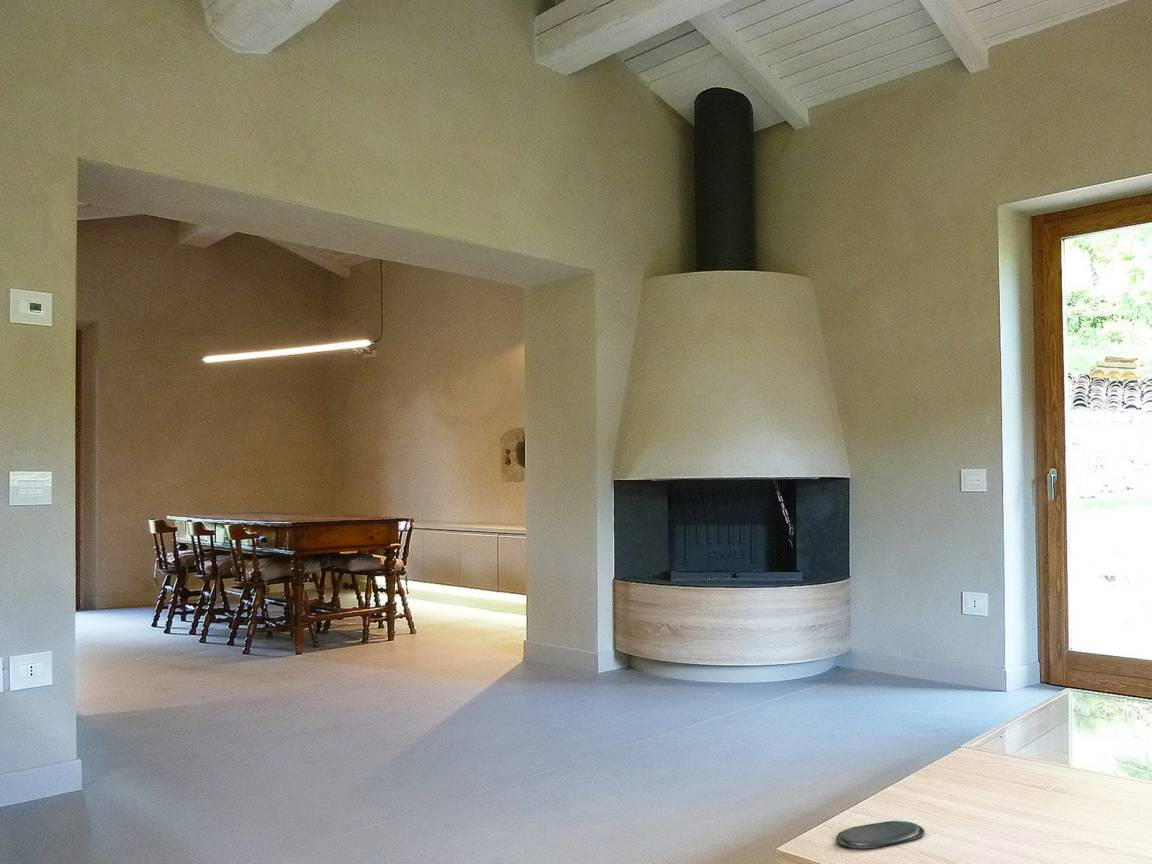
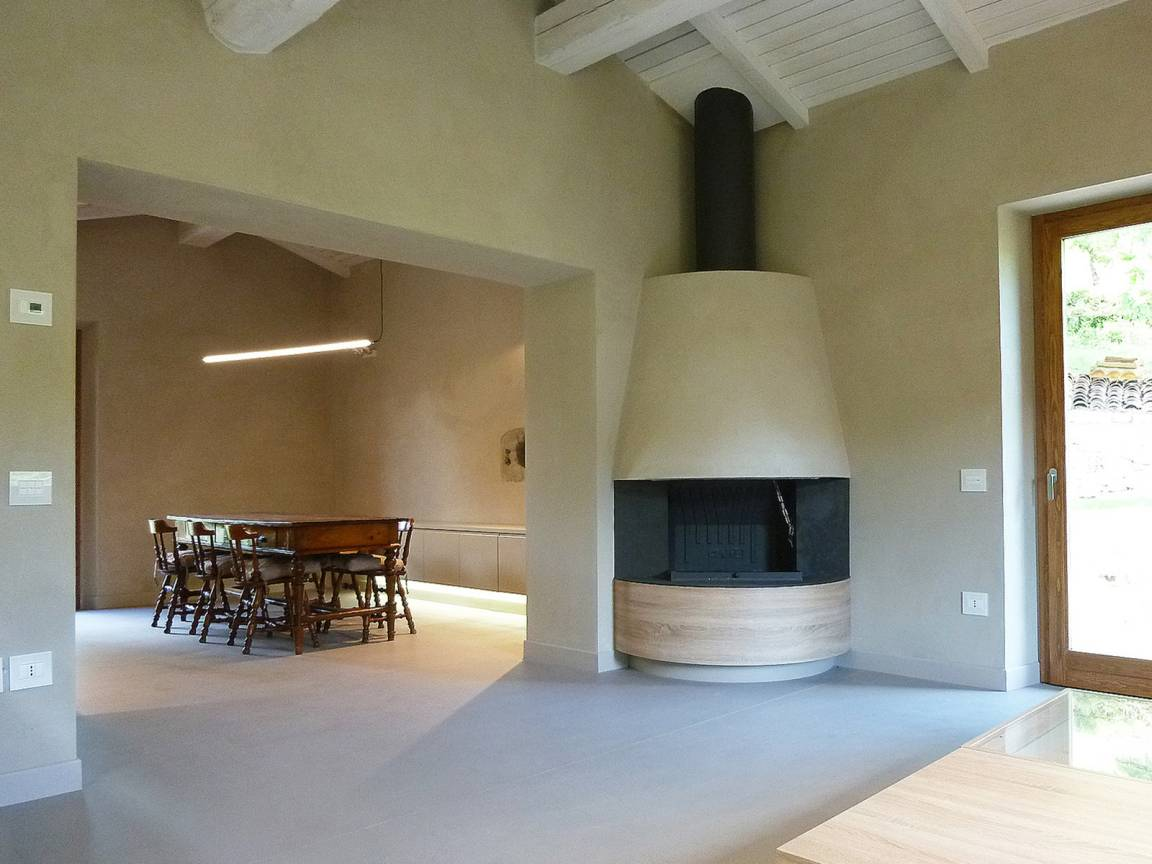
- oval tray (880, 834)
